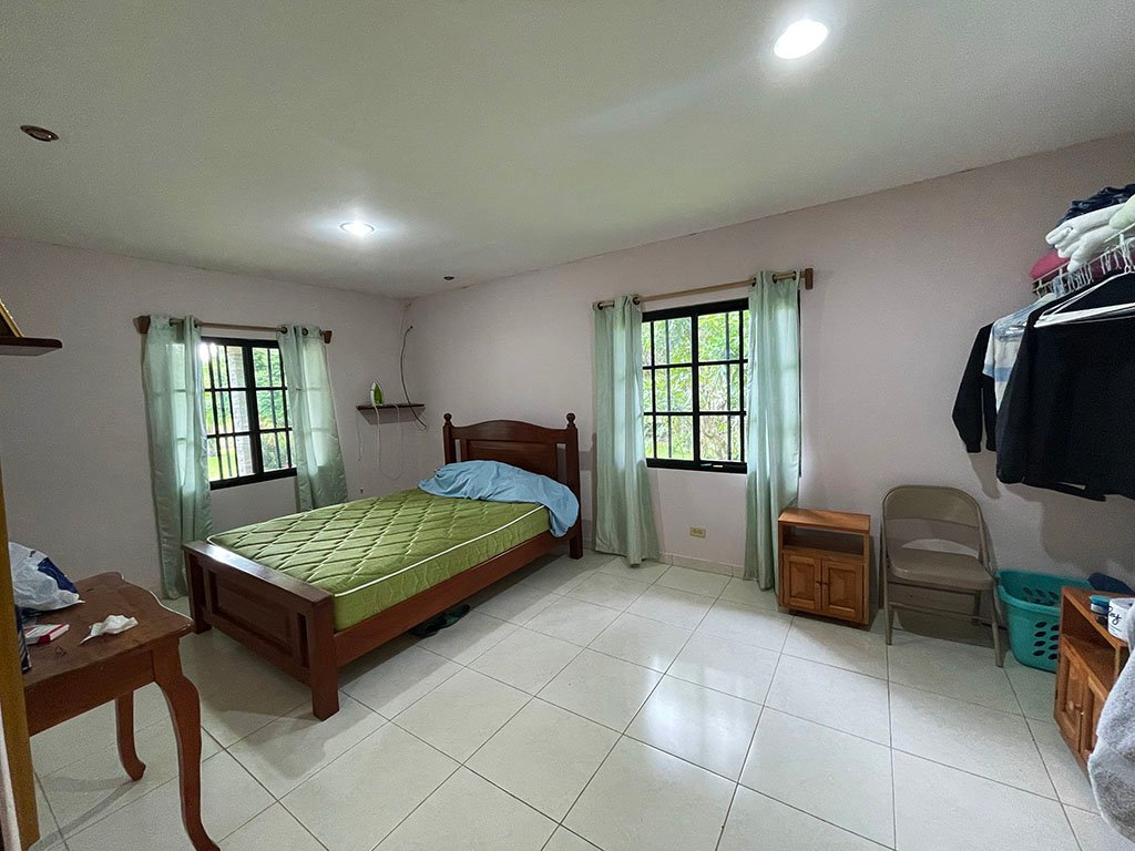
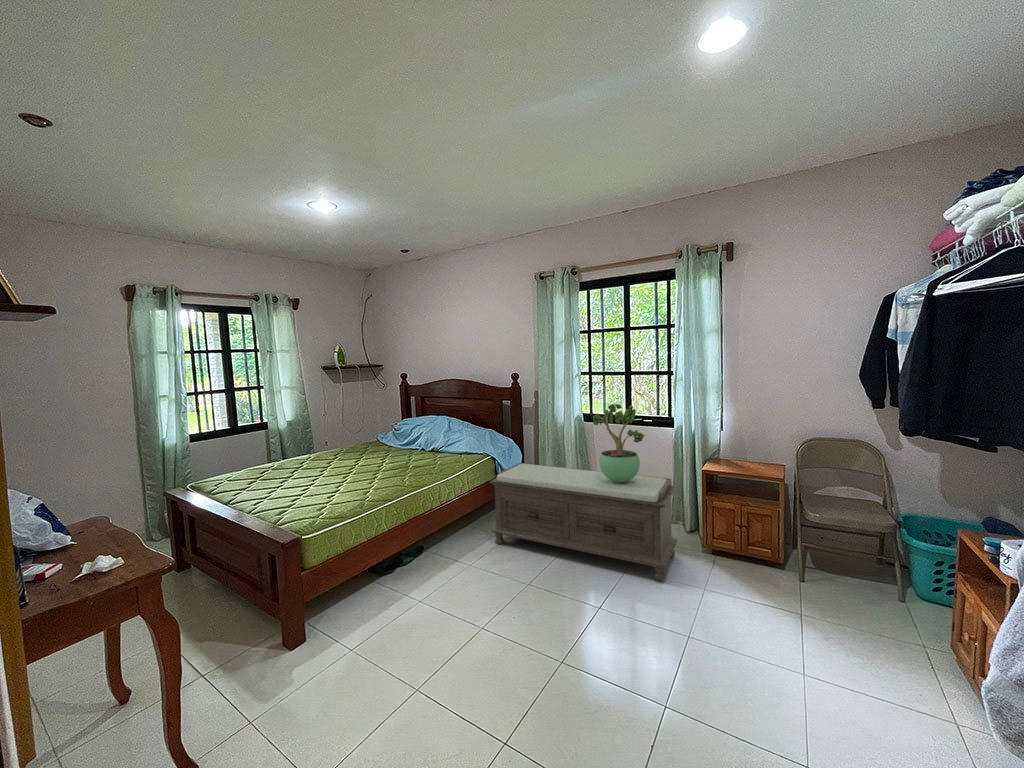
+ bench (579, 512)
+ potted plant (616, 442)
